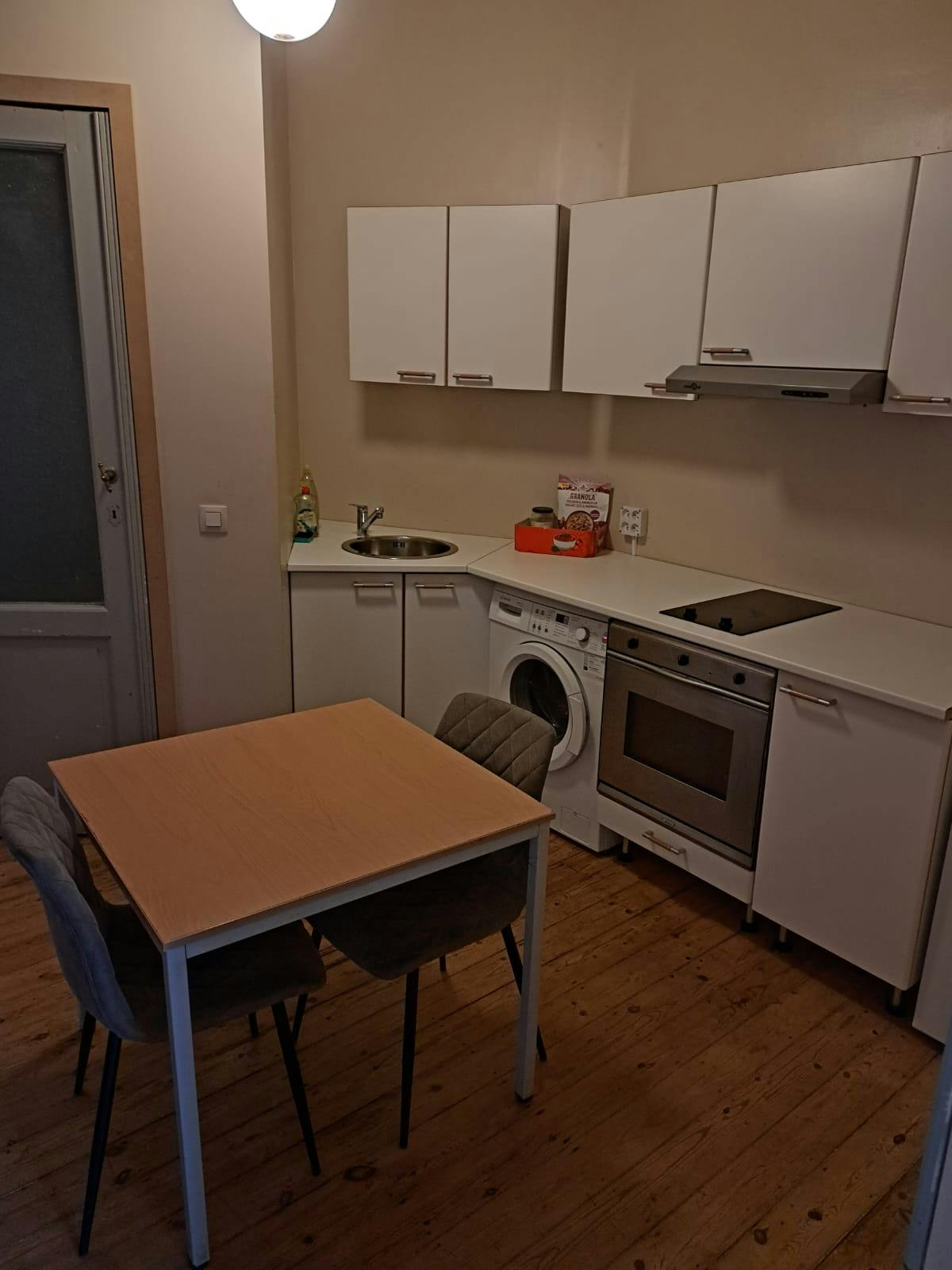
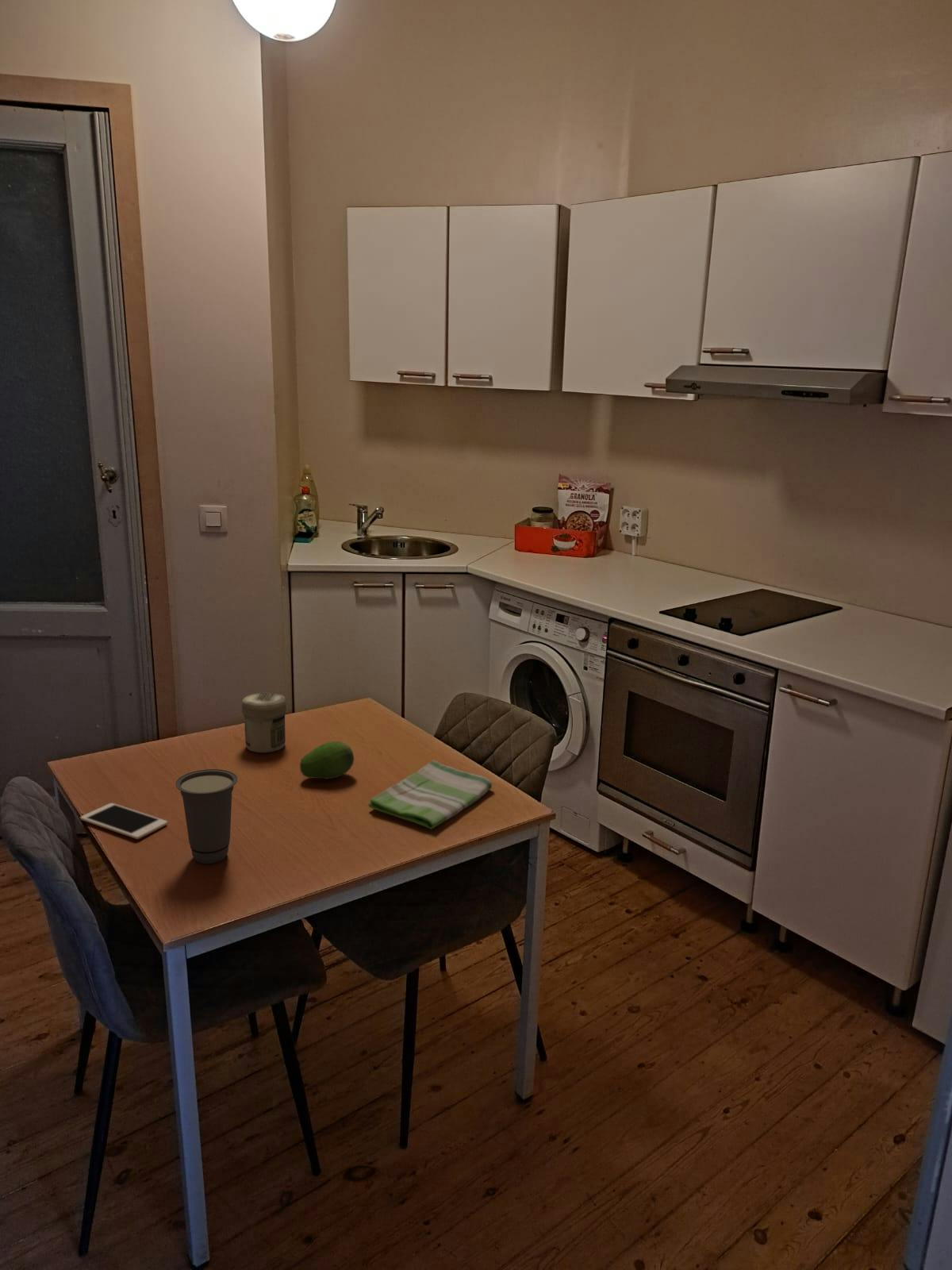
+ cell phone (124, 820)
+ cup (209, 818)
+ jar (264, 722)
+ fruit (328, 760)
+ dish towel (432, 792)
